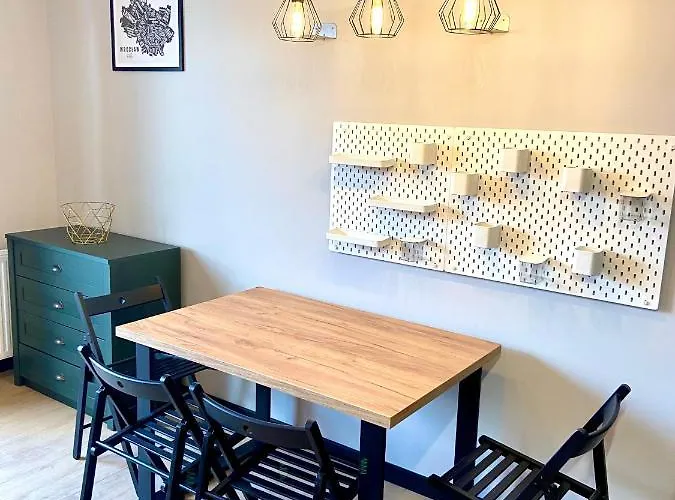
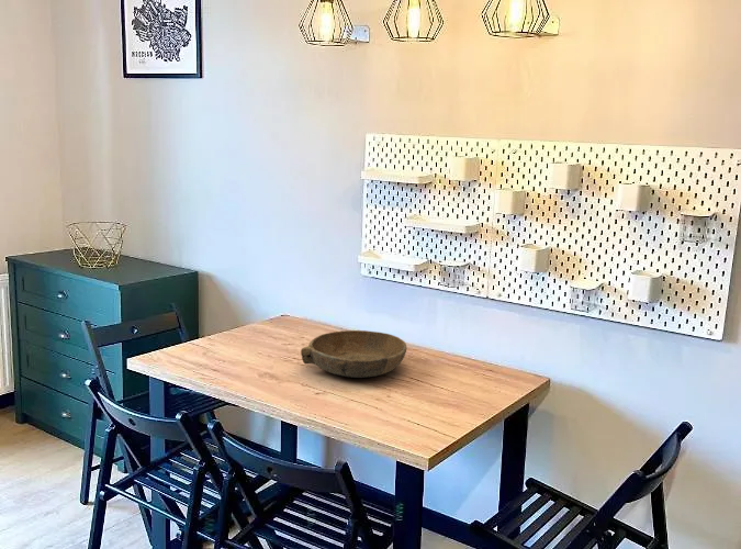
+ bowl (357, 356)
